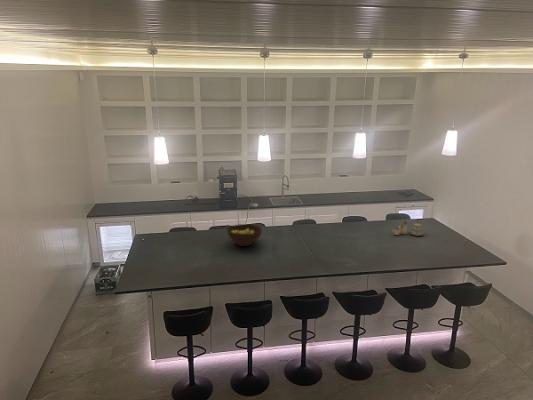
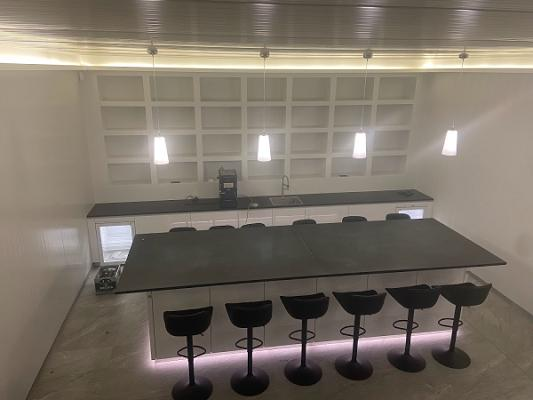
- tea set (406, 226)
- fruit bowl (244, 236)
